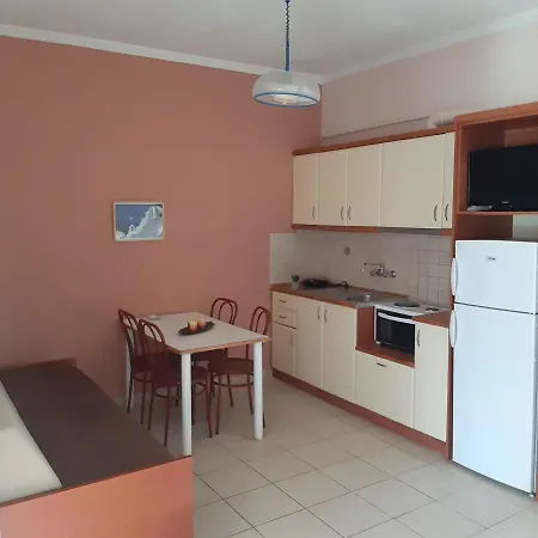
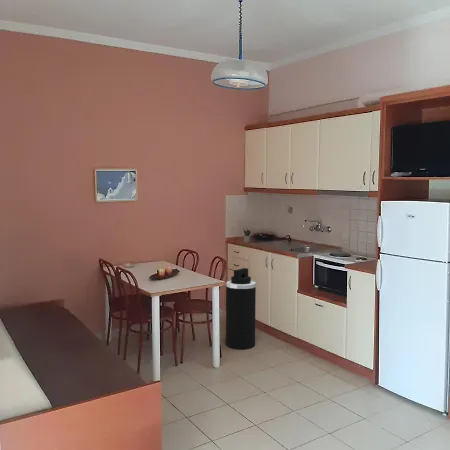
+ trash can (240, 307)
